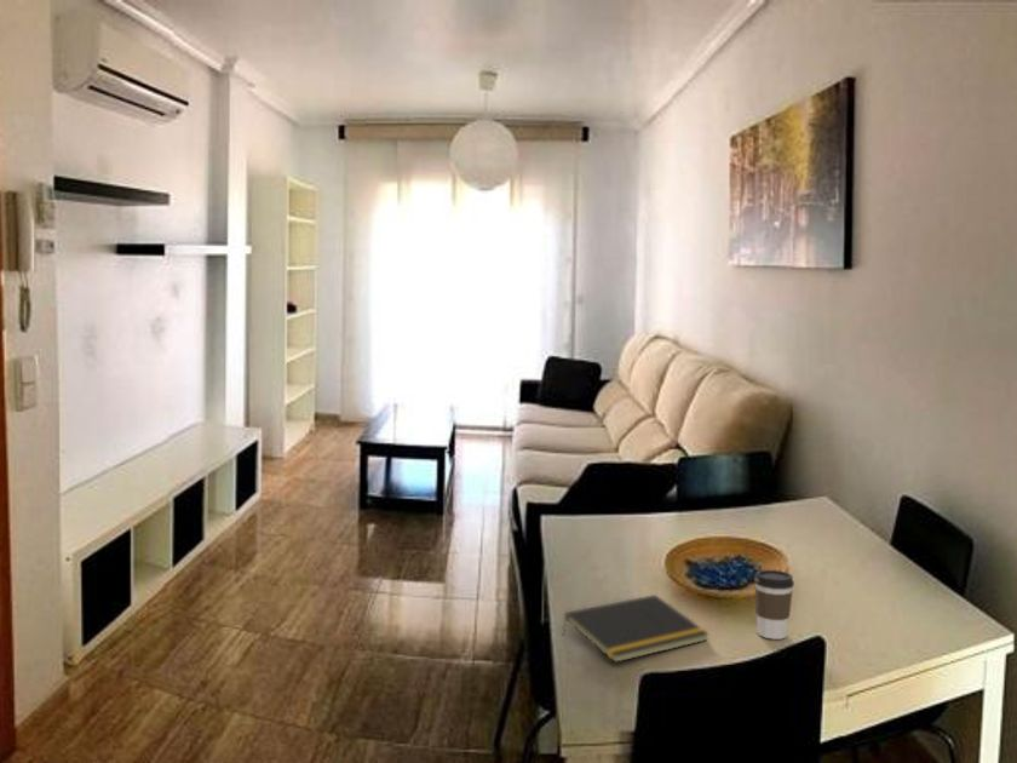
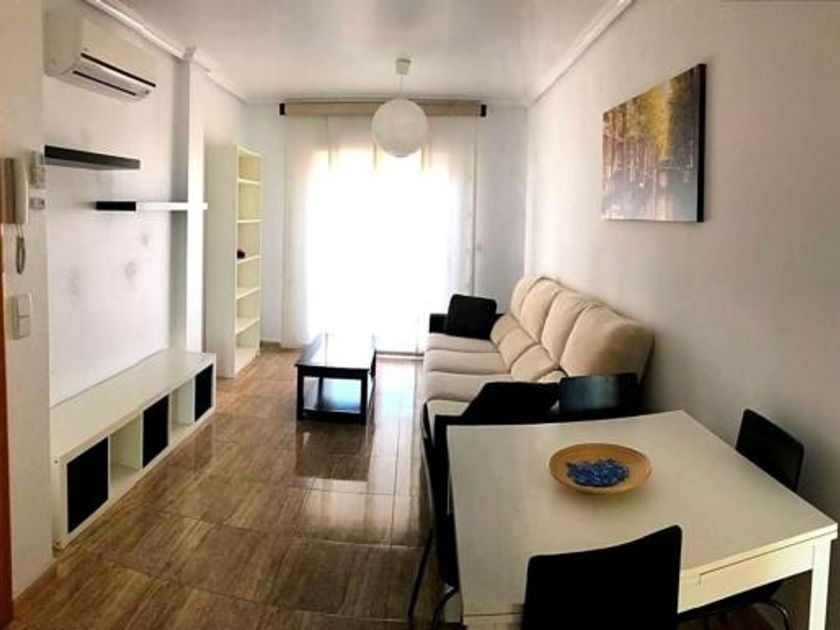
- notepad (636, 625)
- coffee cup (772, 604)
